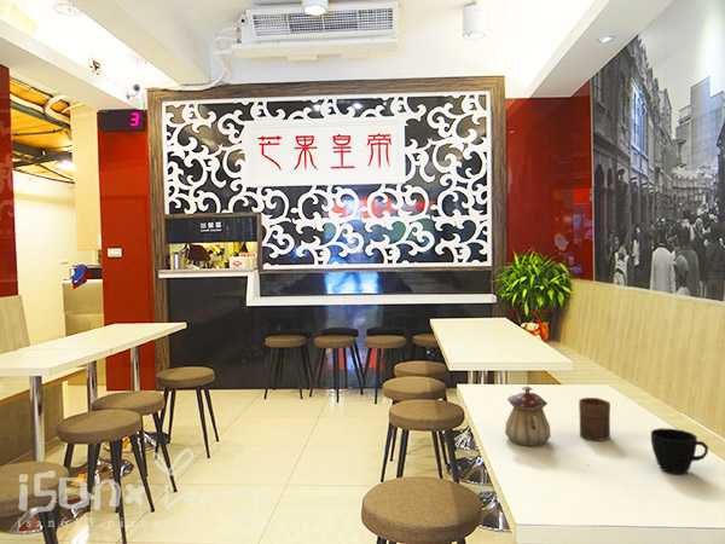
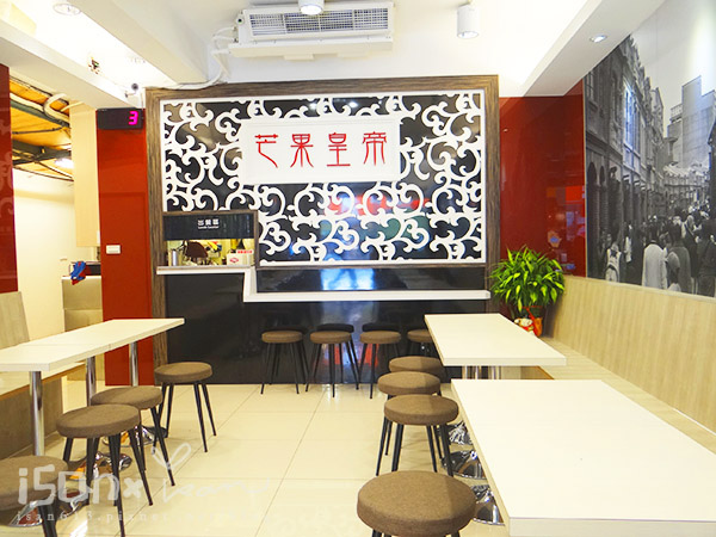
- cup (594, 418)
- teapot (528, 413)
- cup (675, 452)
